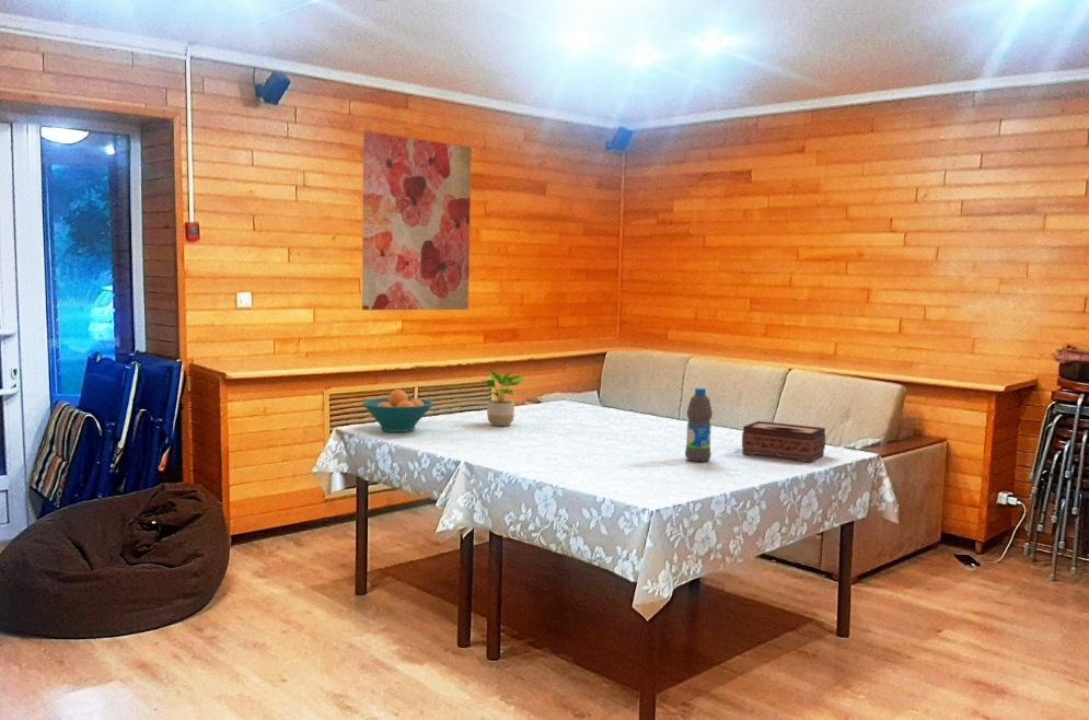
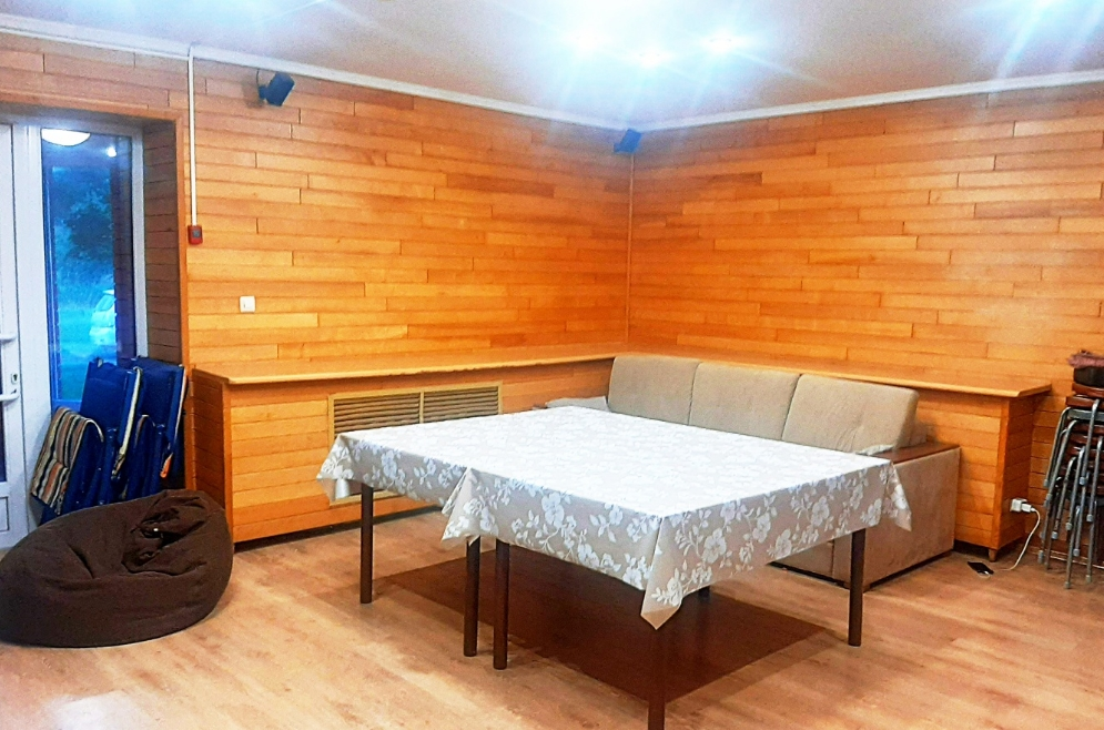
- tissue box (784, 440)
- fruit bowl (397, 409)
- wall art (418, 225)
- water bottle (698, 423)
- potted plant (506, 393)
